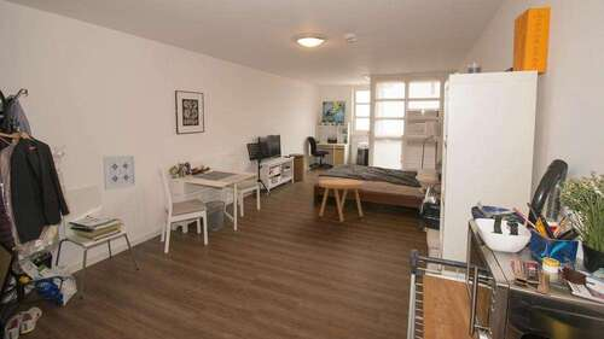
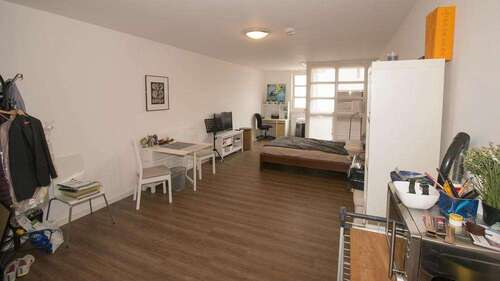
- wall art (120, 171)
- side table (338, 199)
